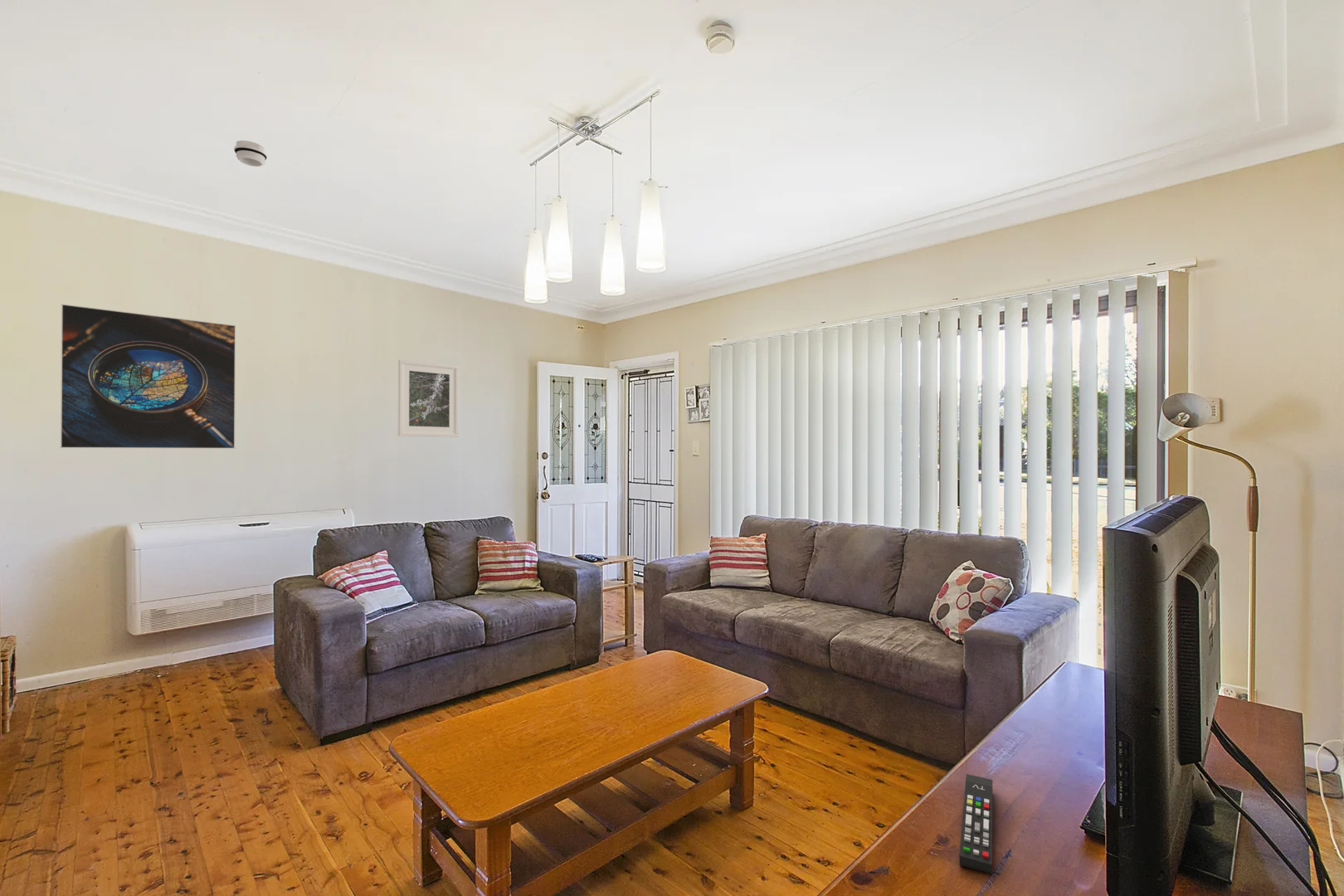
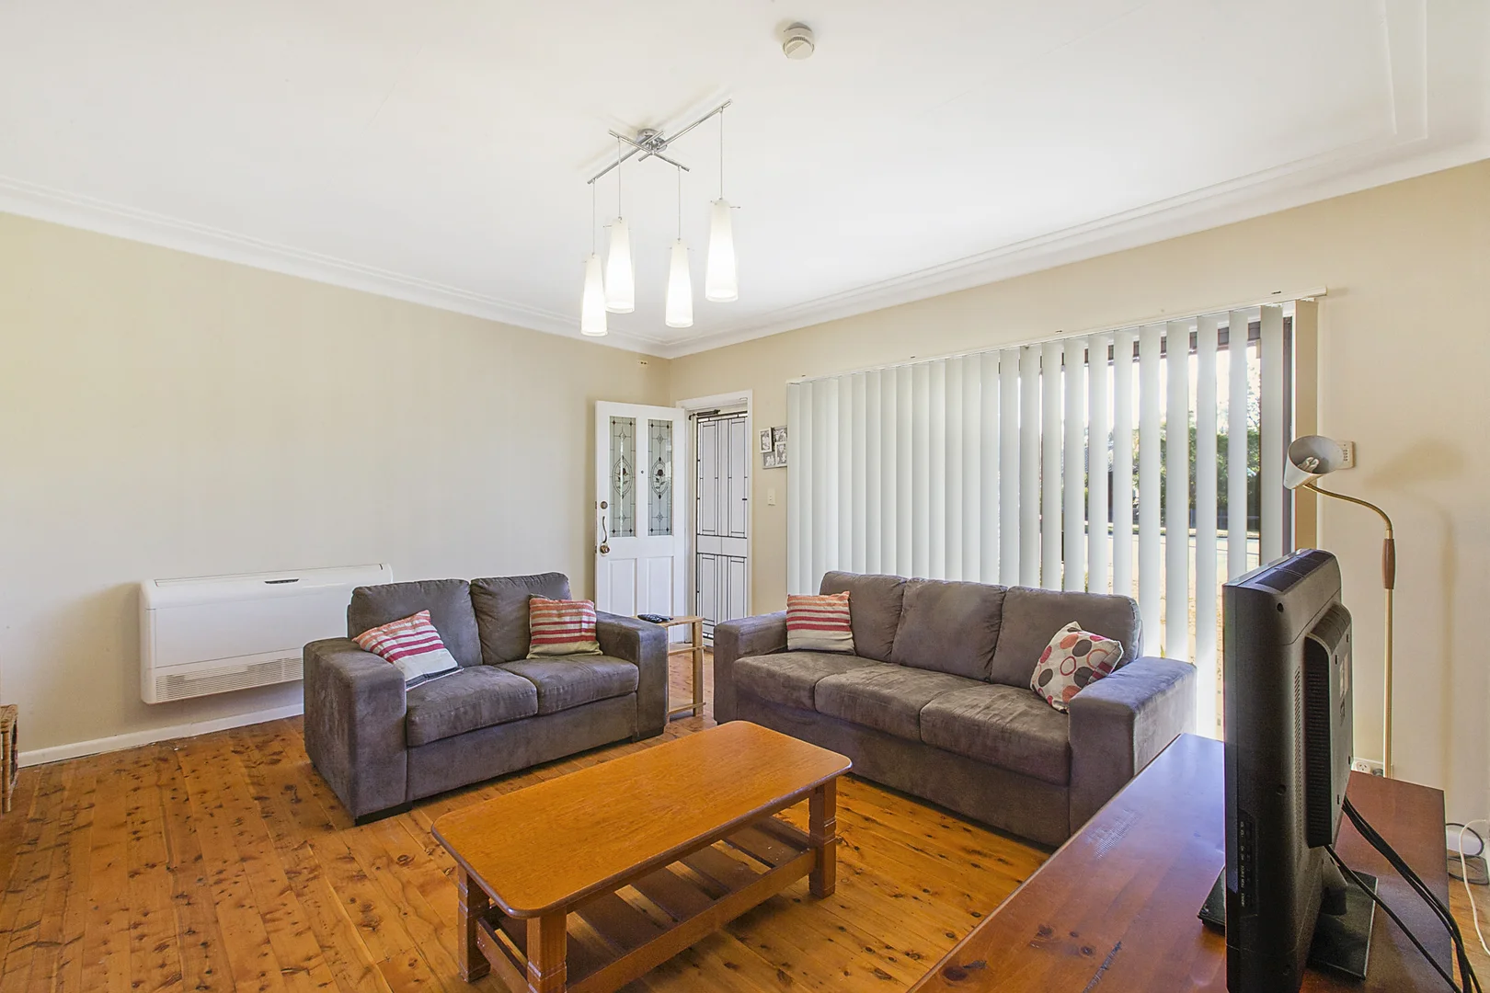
- smoke detector (251, 153)
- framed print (154, 382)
- remote control (977, 816)
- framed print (429, 399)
